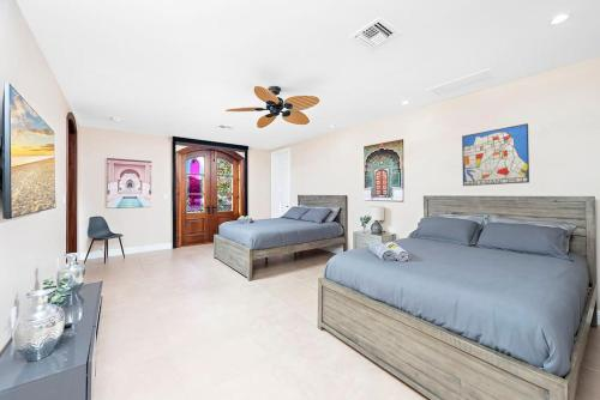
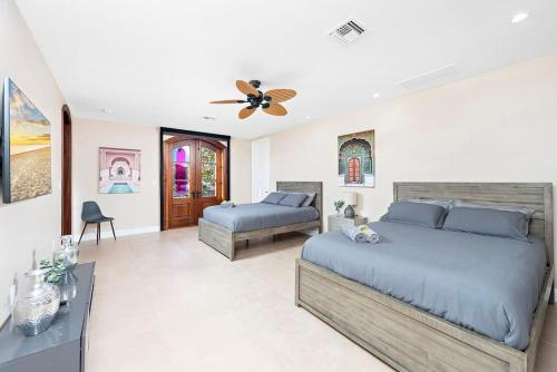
- wall art (492, 157)
